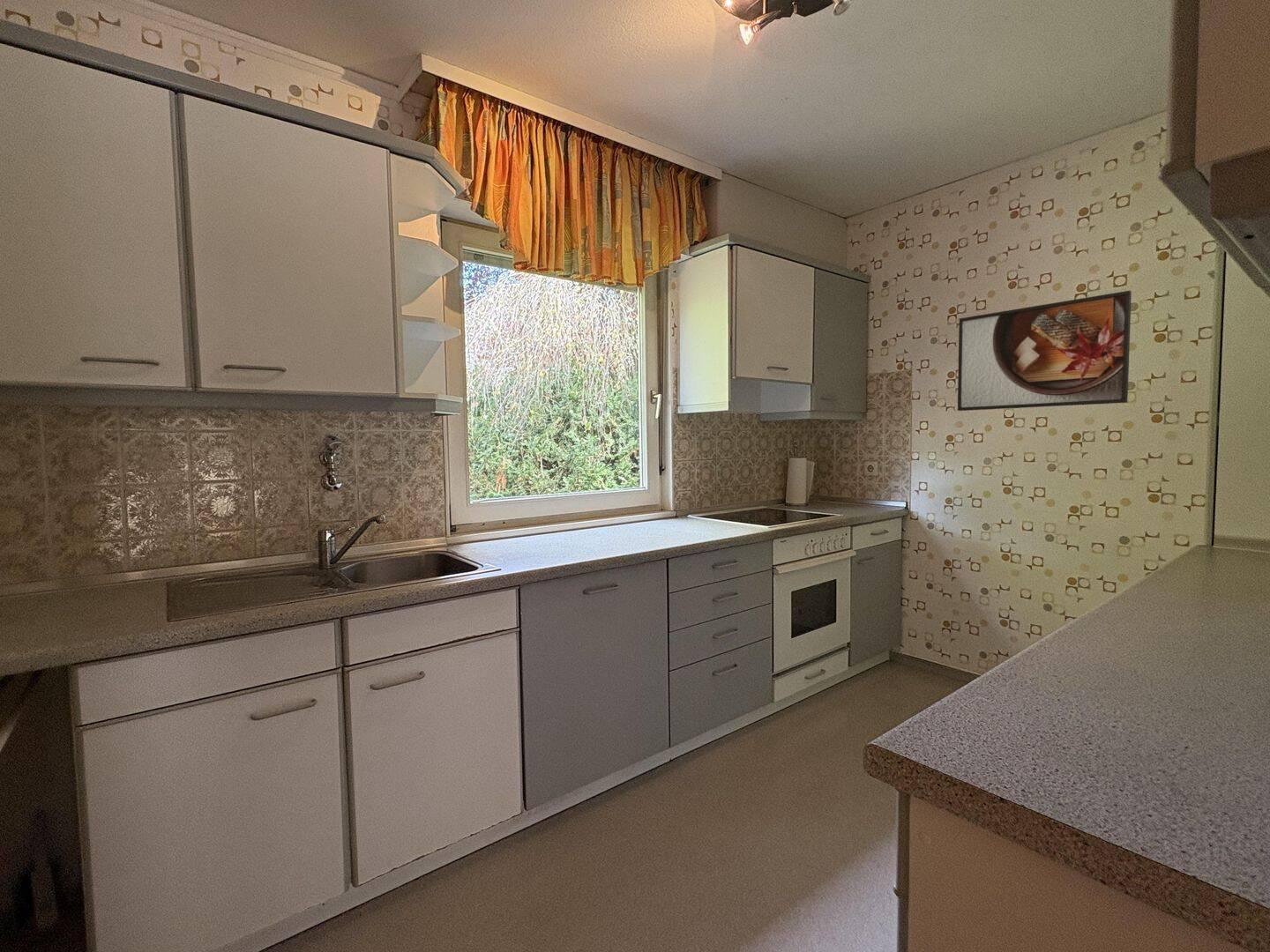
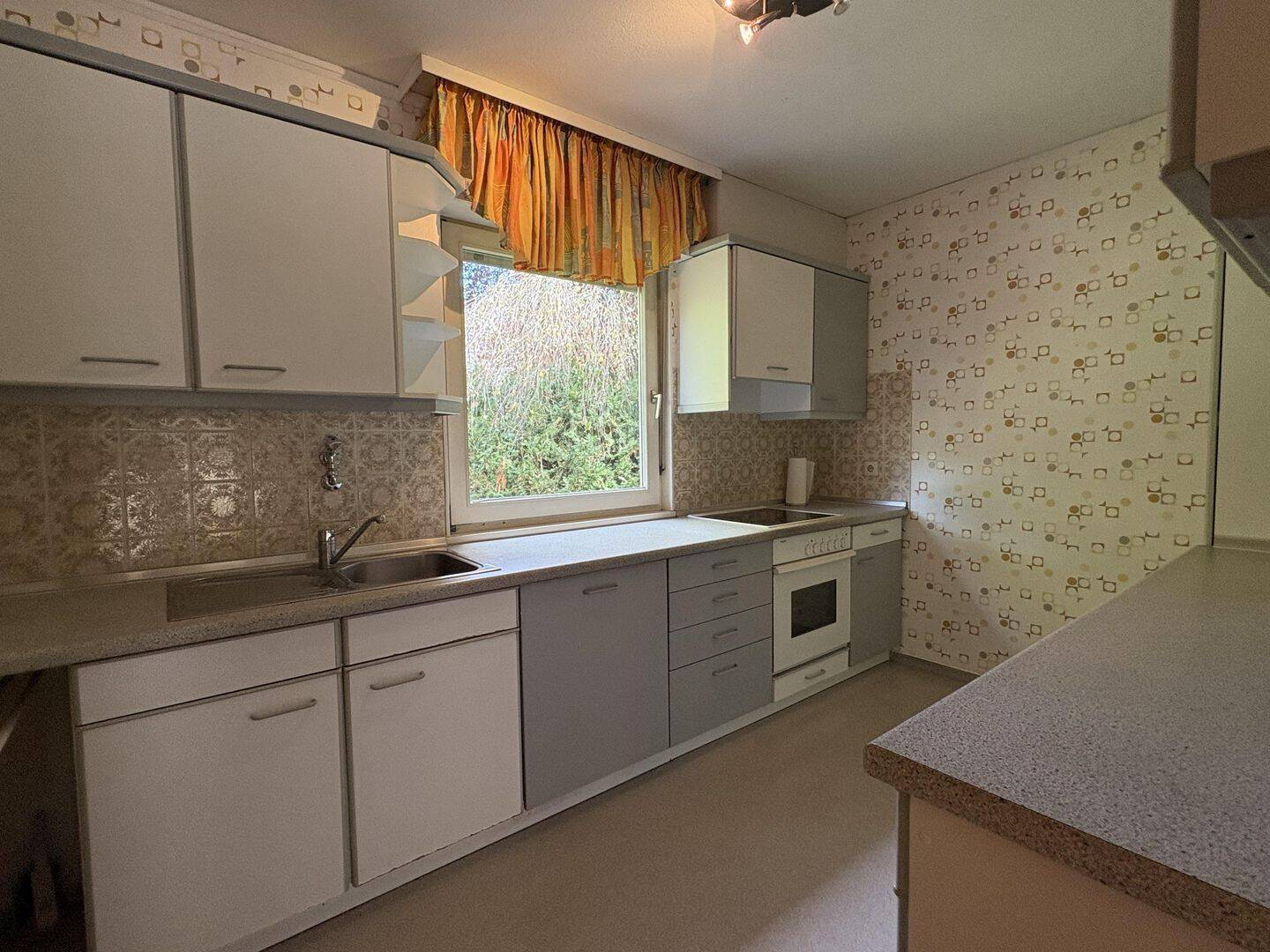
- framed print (1035, 356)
